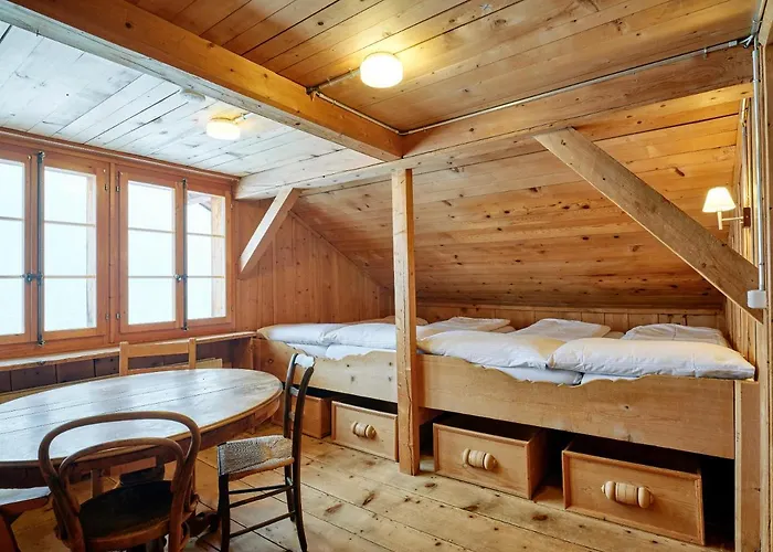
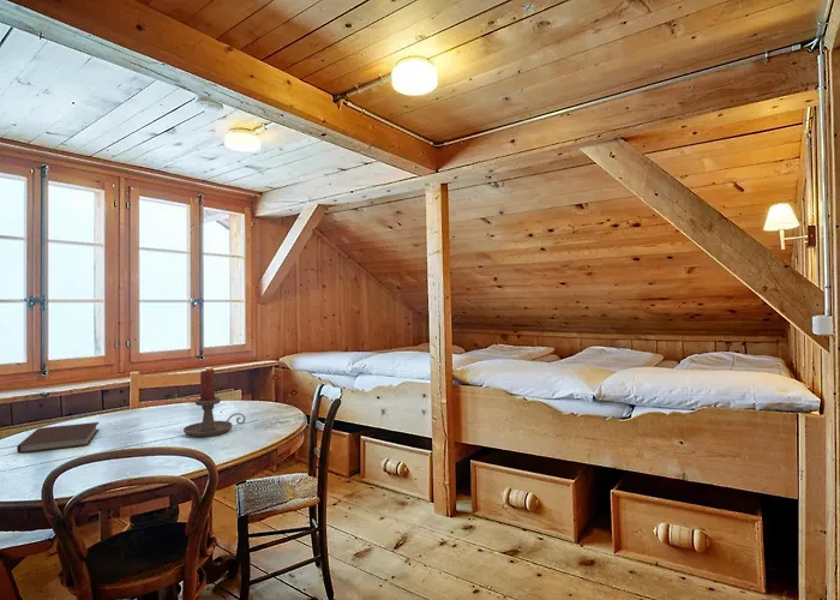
+ notebook (61, 436)
+ candle holder (215, 398)
